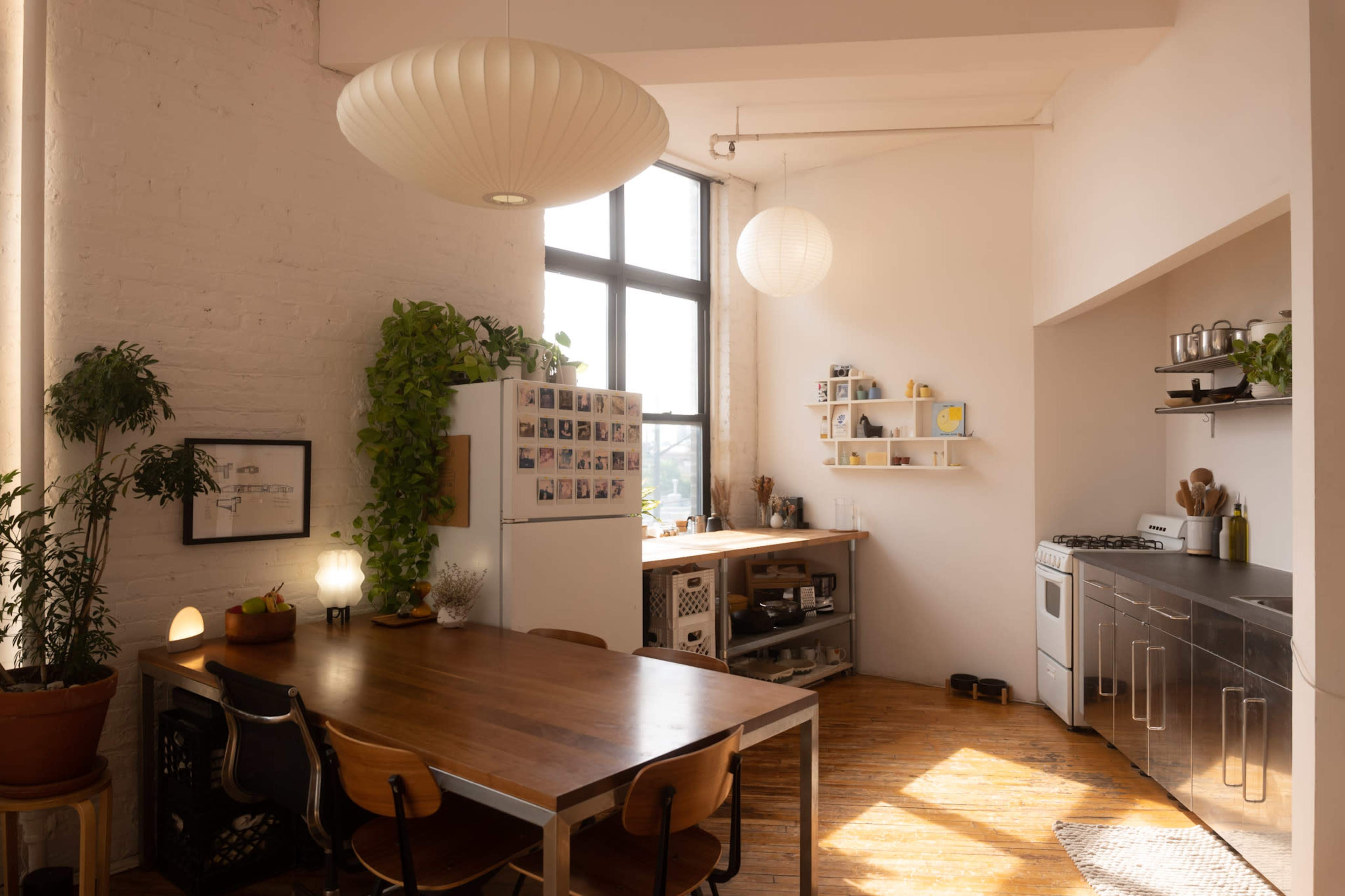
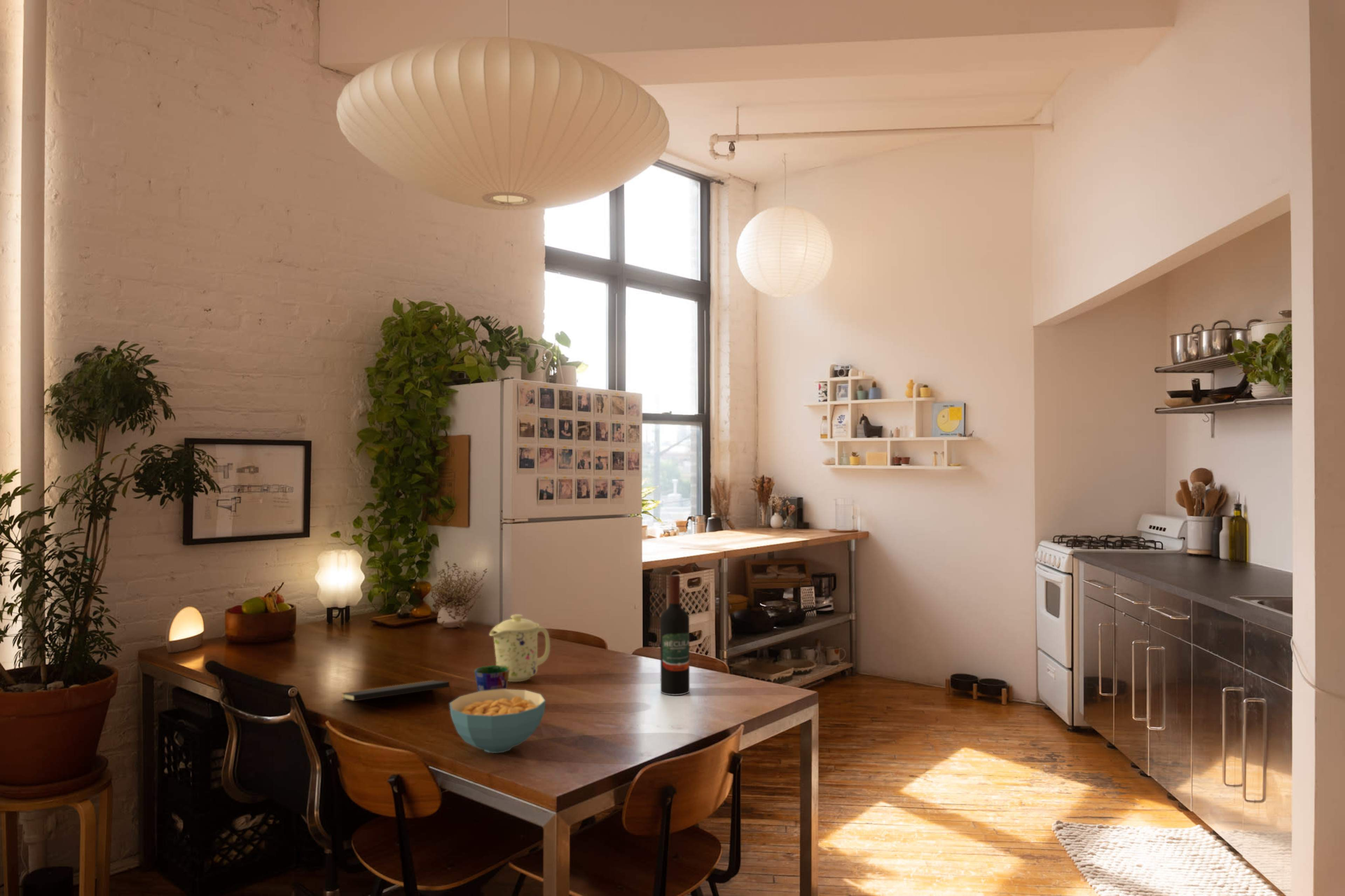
+ notepad (395, 690)
+ mug (520, 646)
+ cup (495, 689)
+ wine bottle (675, 633)
+ cereal bowl (498, 725)
